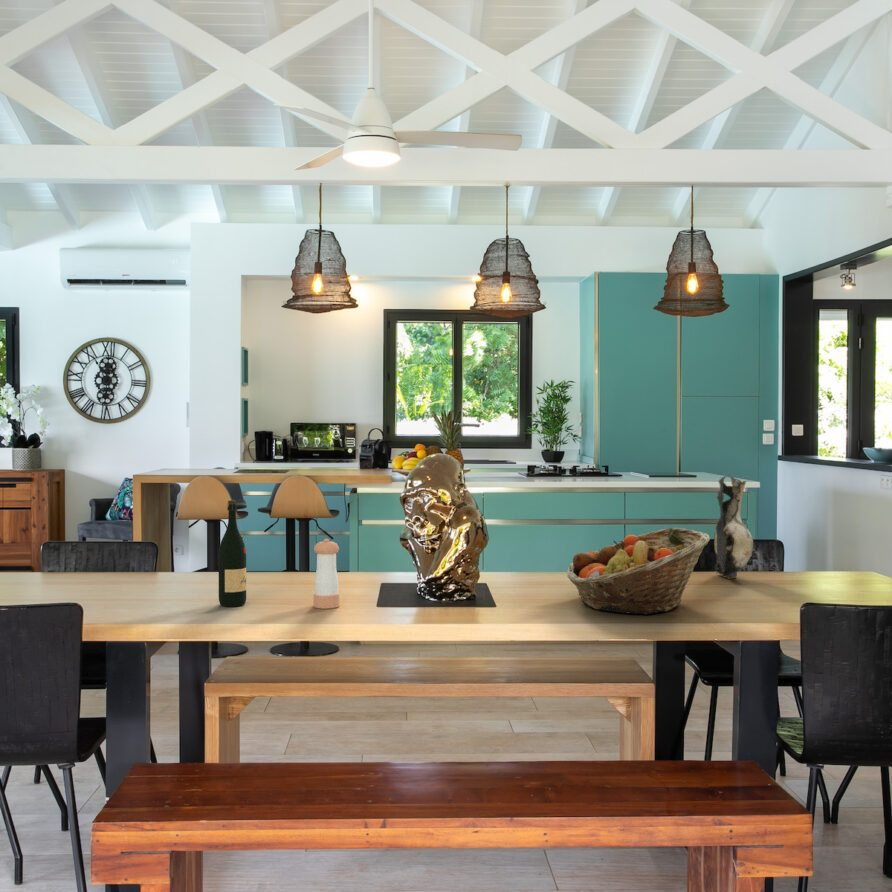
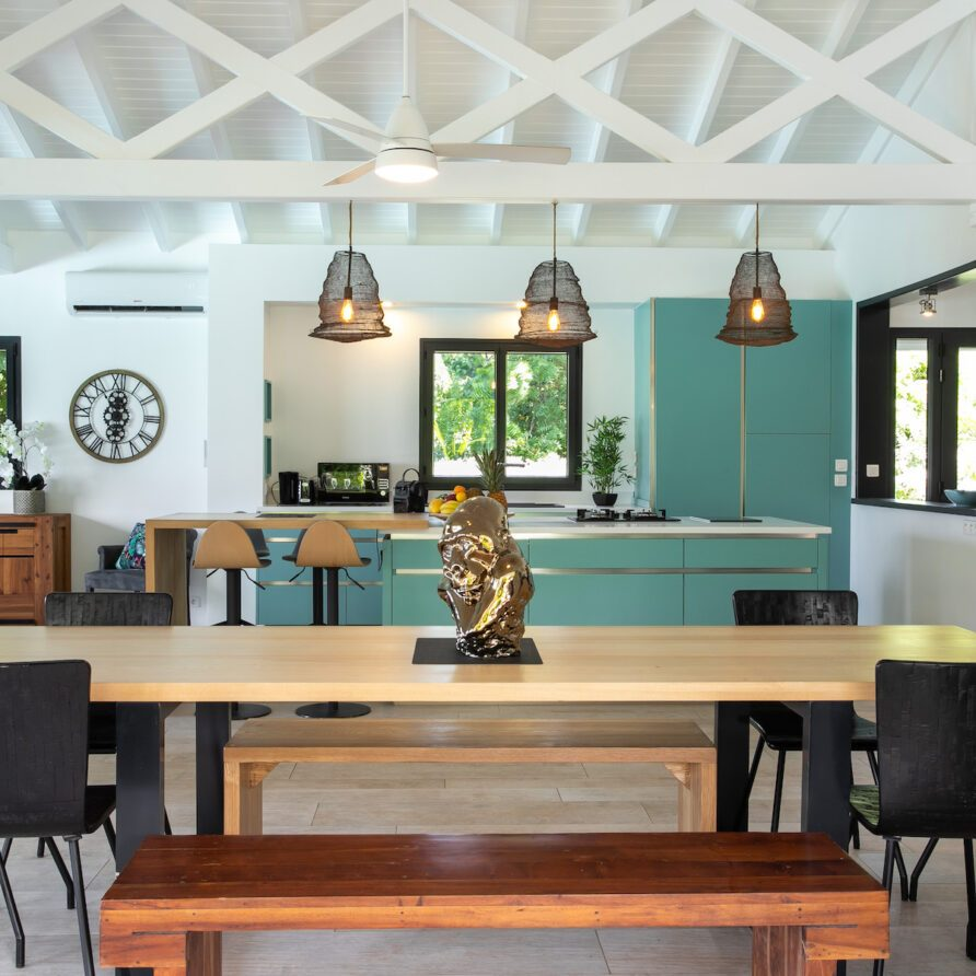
- wine bottle (232, 552)
- decorative vase (735, 526)
- fruit basket (636, 567)
- pepper shaker (326, 572)
